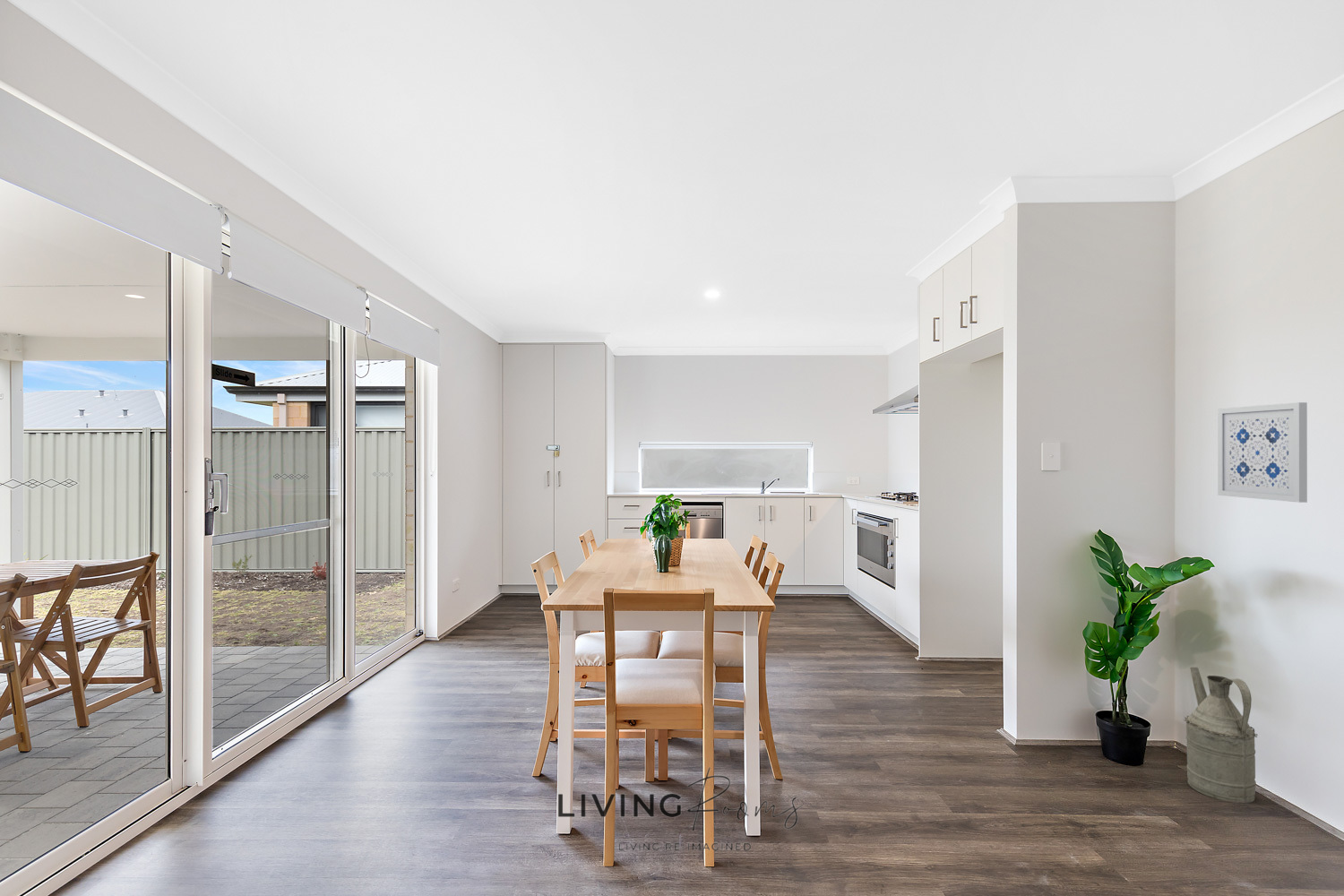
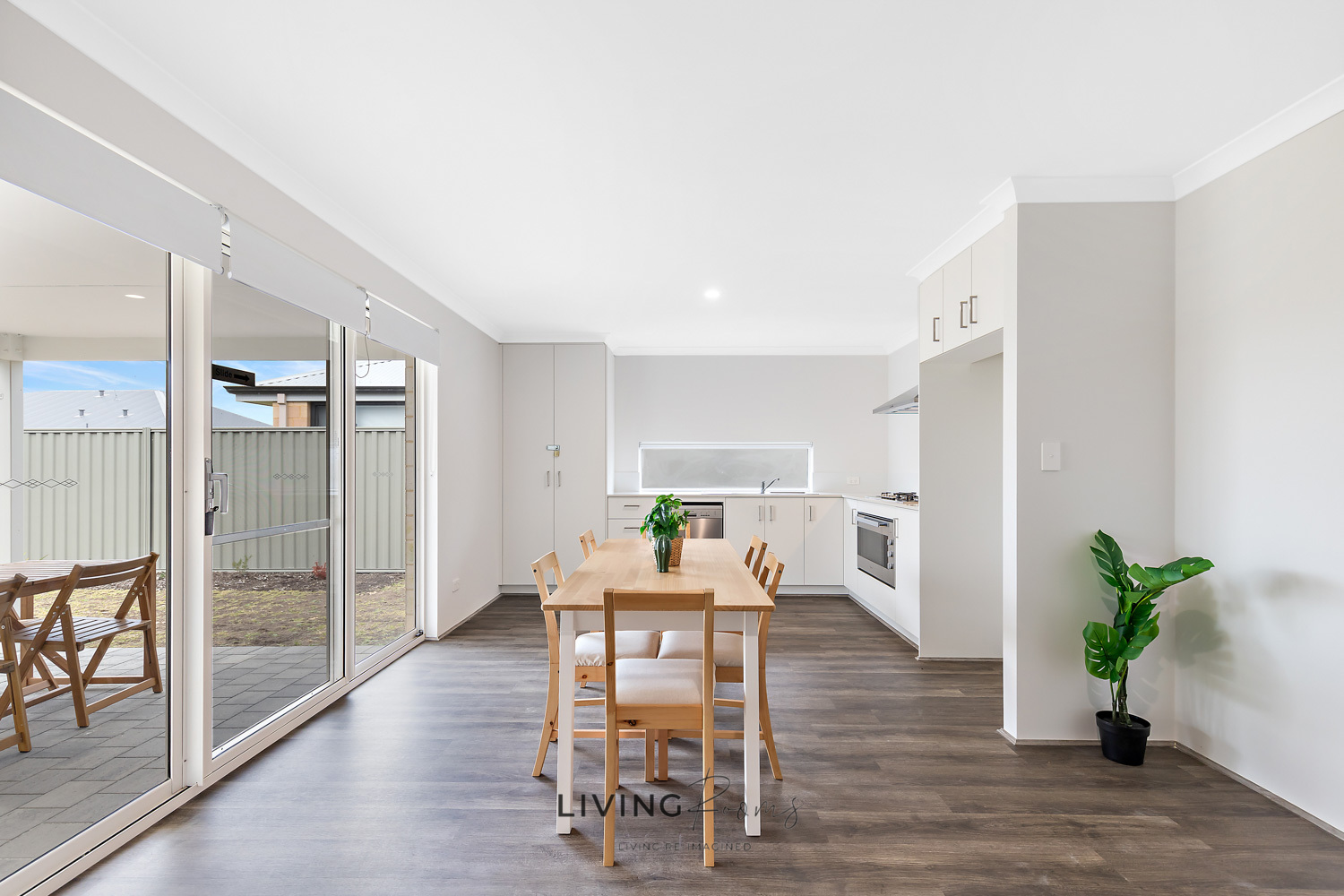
- wall art (1259, 452)
- watering can (1216, 728)
